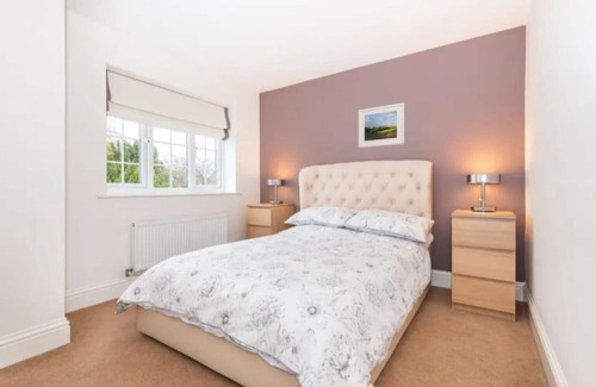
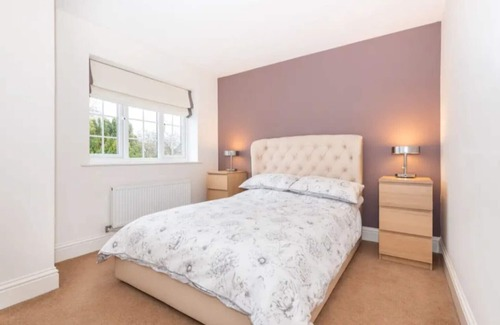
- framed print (380, 126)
